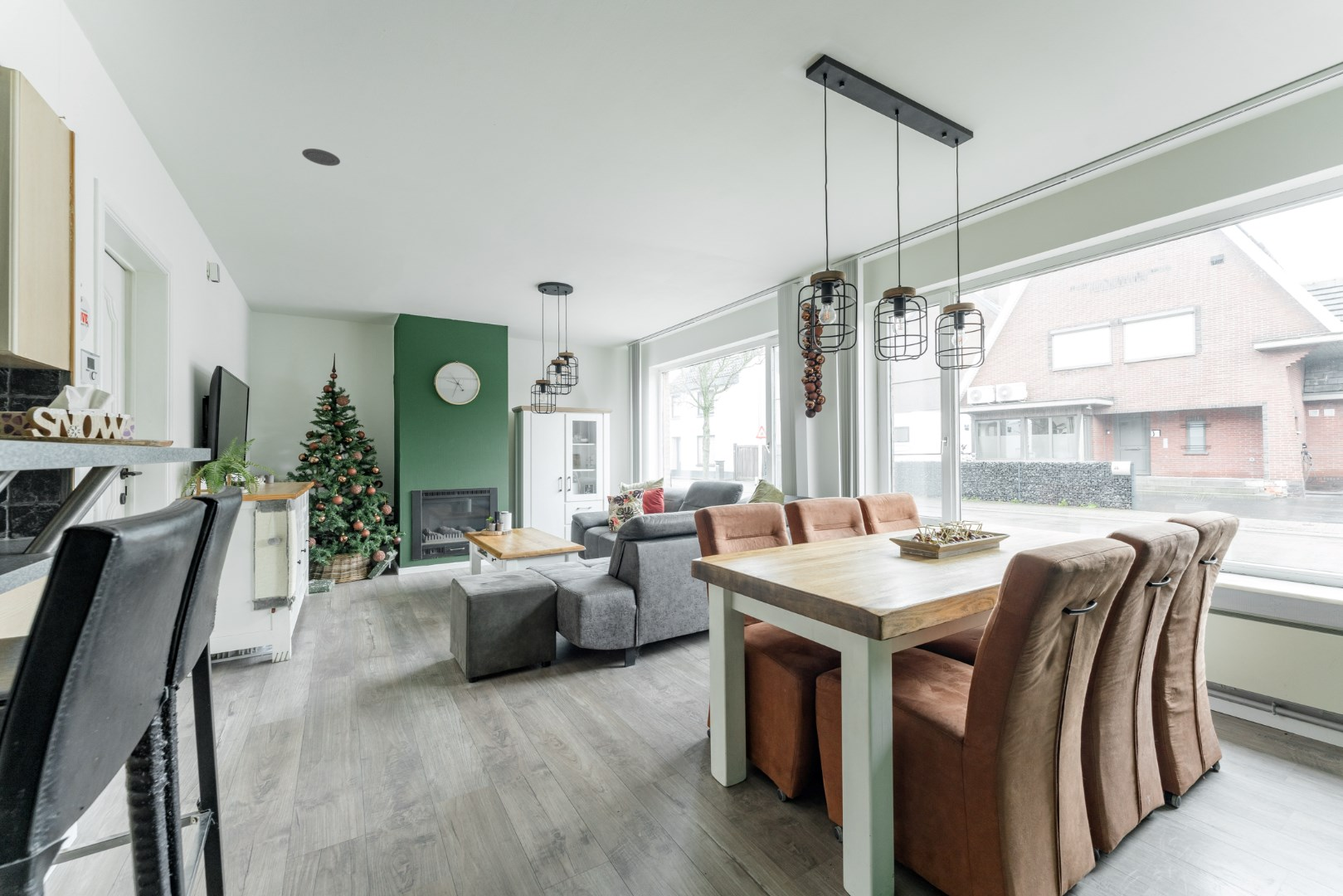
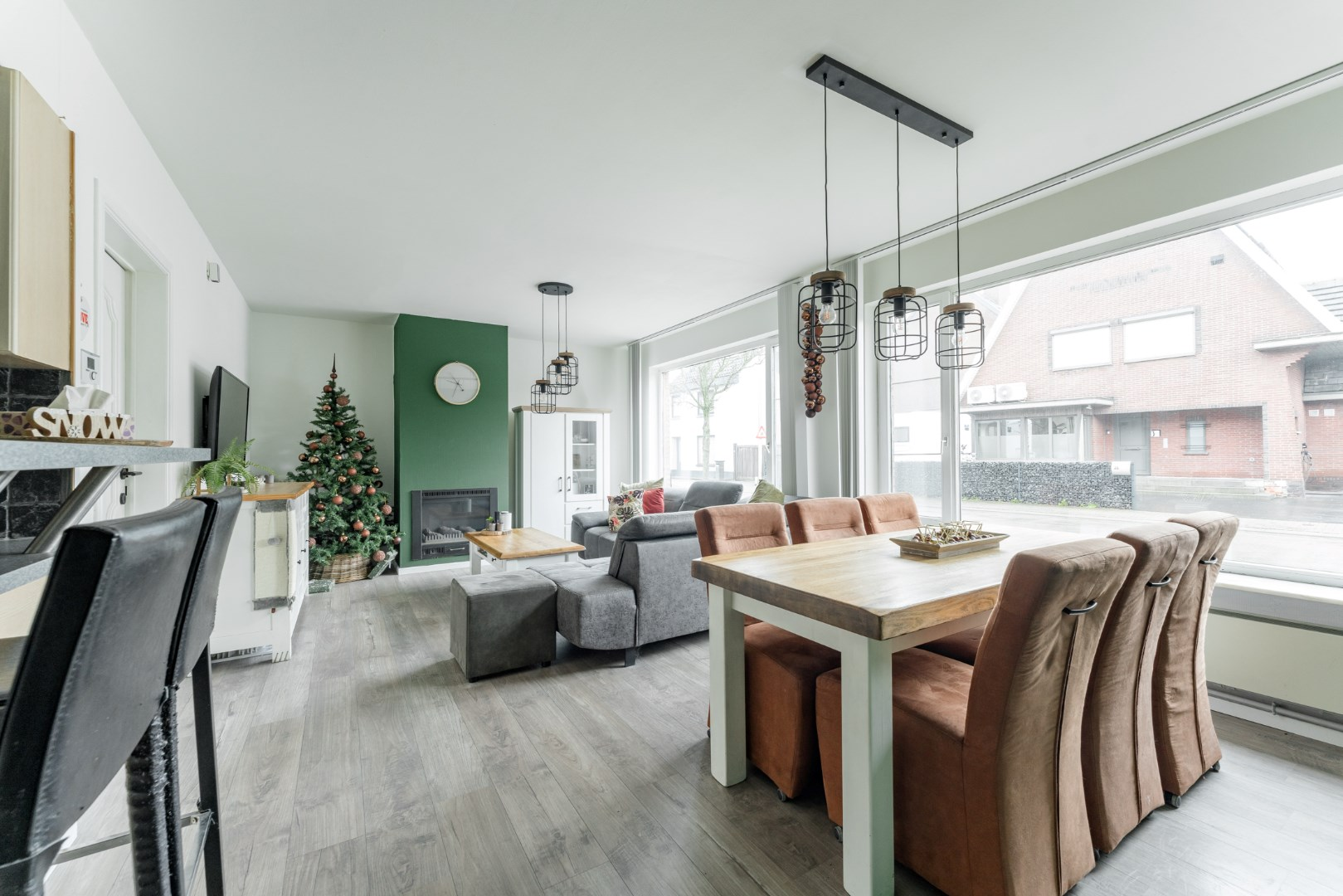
- recessed light (321, 155)
